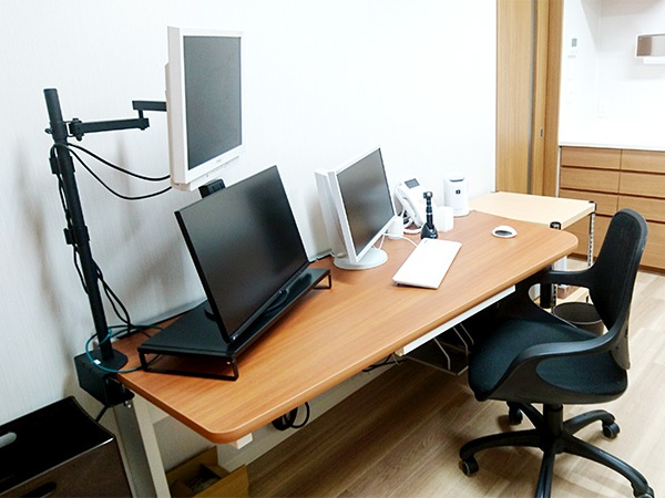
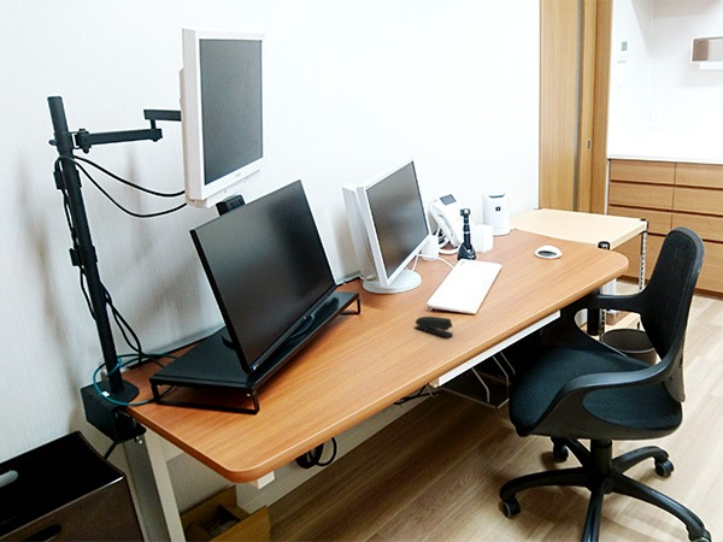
+ stapler (433, 323)
